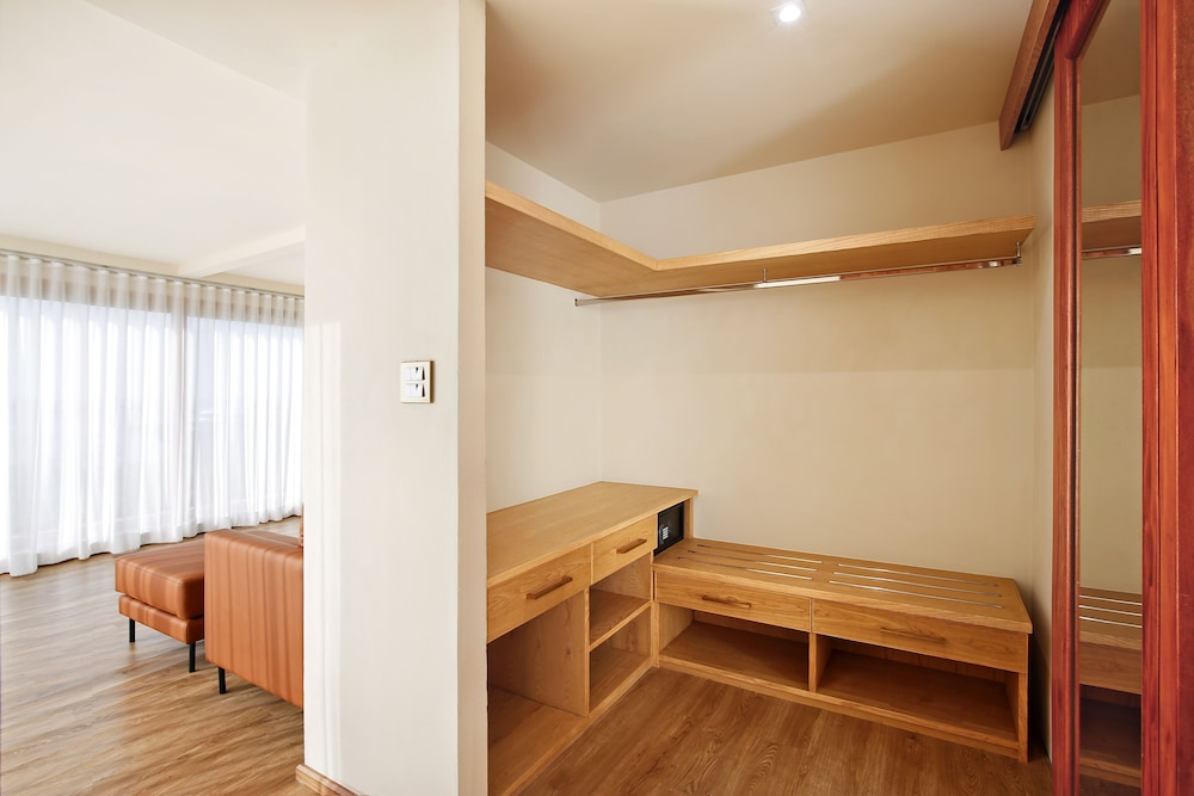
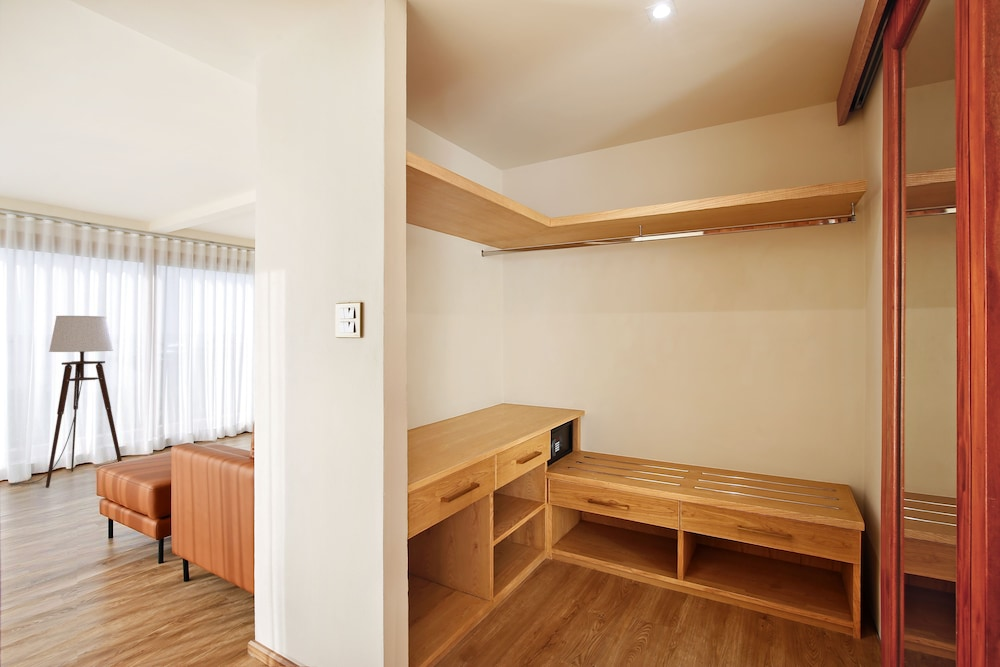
+ floor lamp (66, 397)
